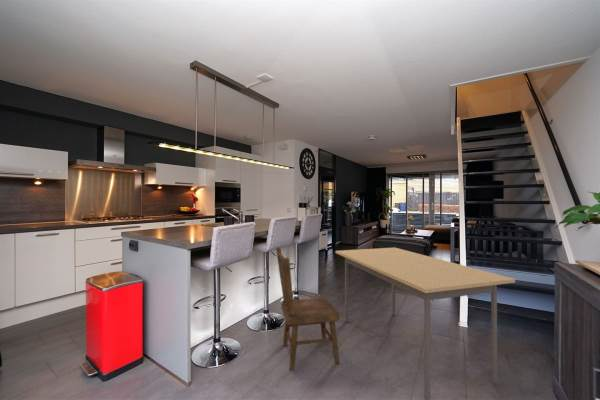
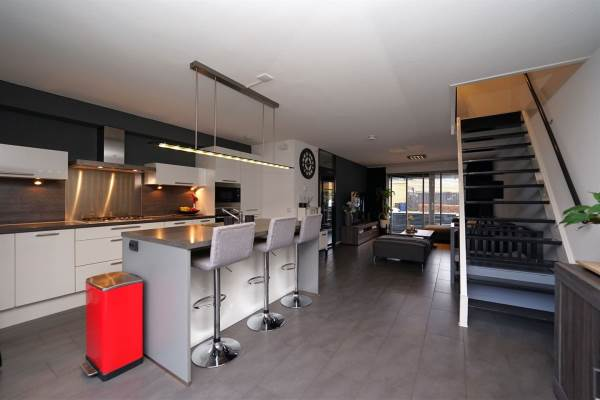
- dining table (394, 303)
- dining chair (306, 302)
